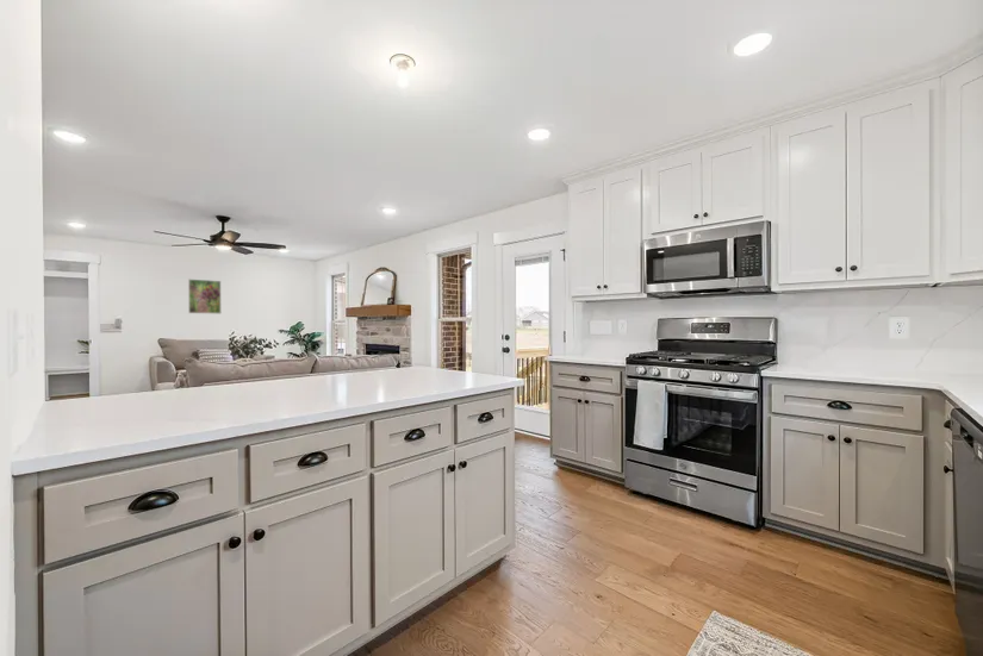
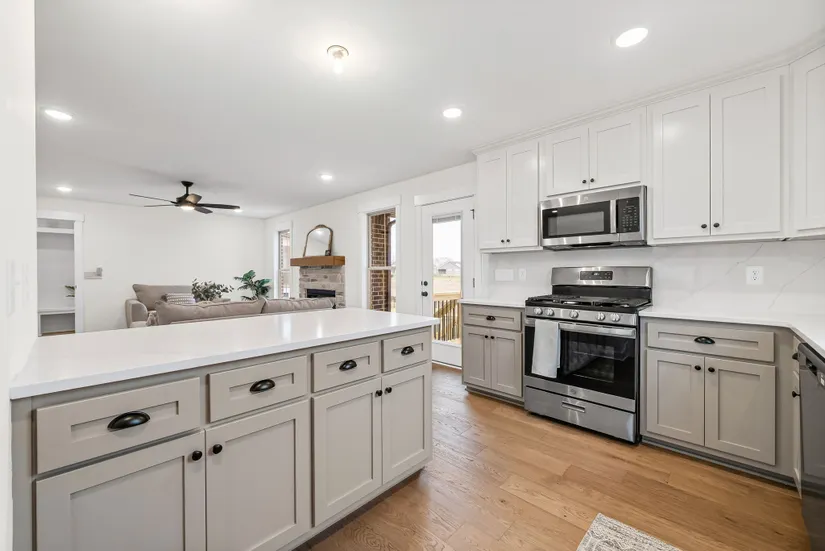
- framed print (205, 296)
